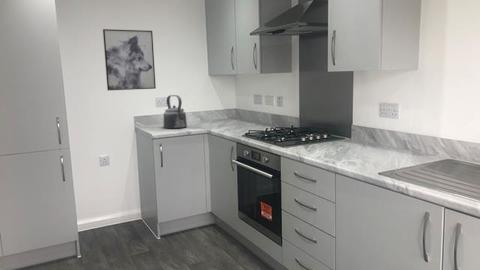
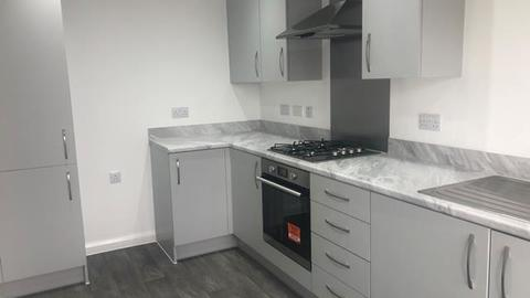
- kettle (175, 111)
- wall art (130, 60)
